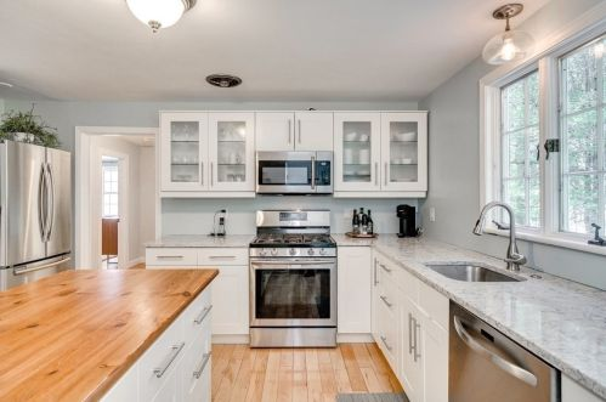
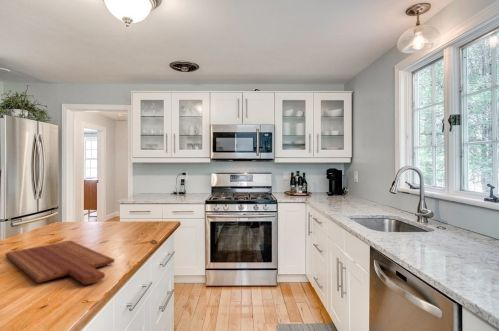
+ cutting board (59, 258)
